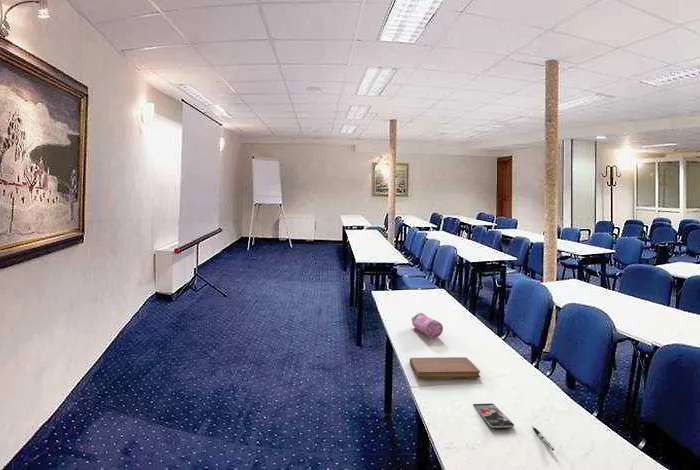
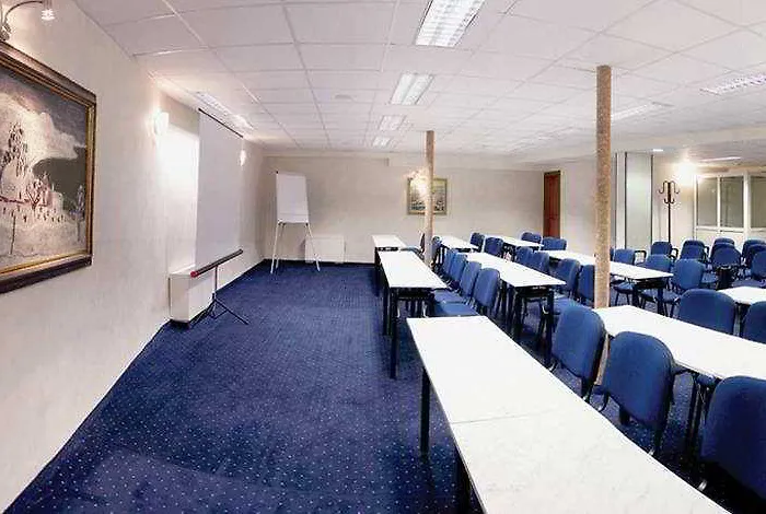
- notebook (443, 366)
- pen (541, 437)
- pencil case (426, 324)
- smartphone (492, 414)
